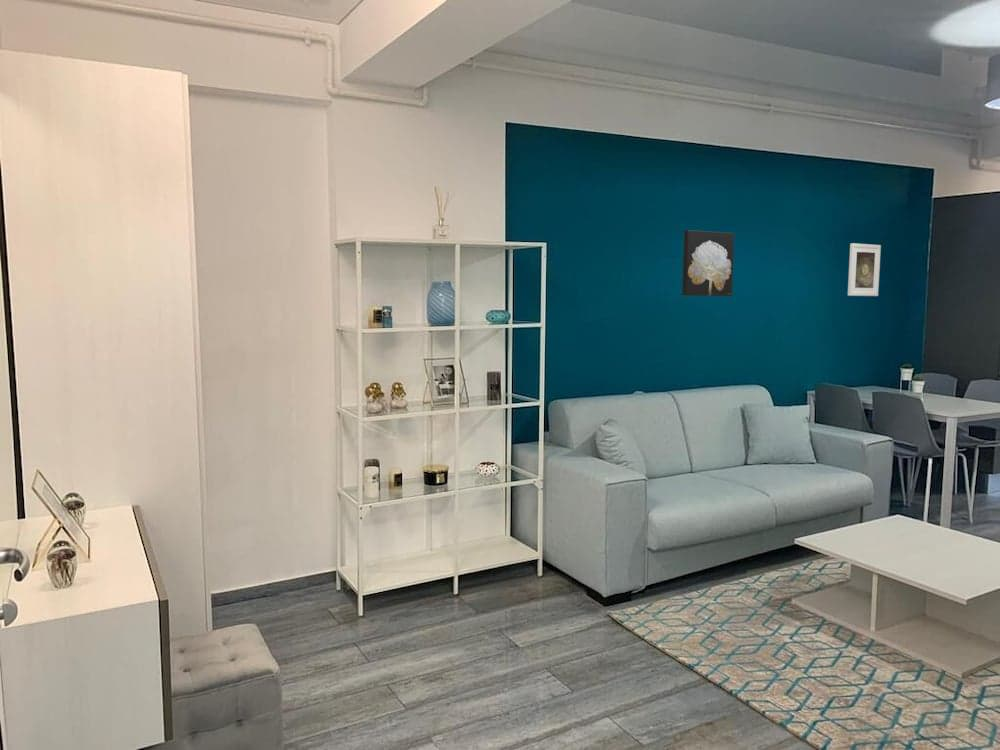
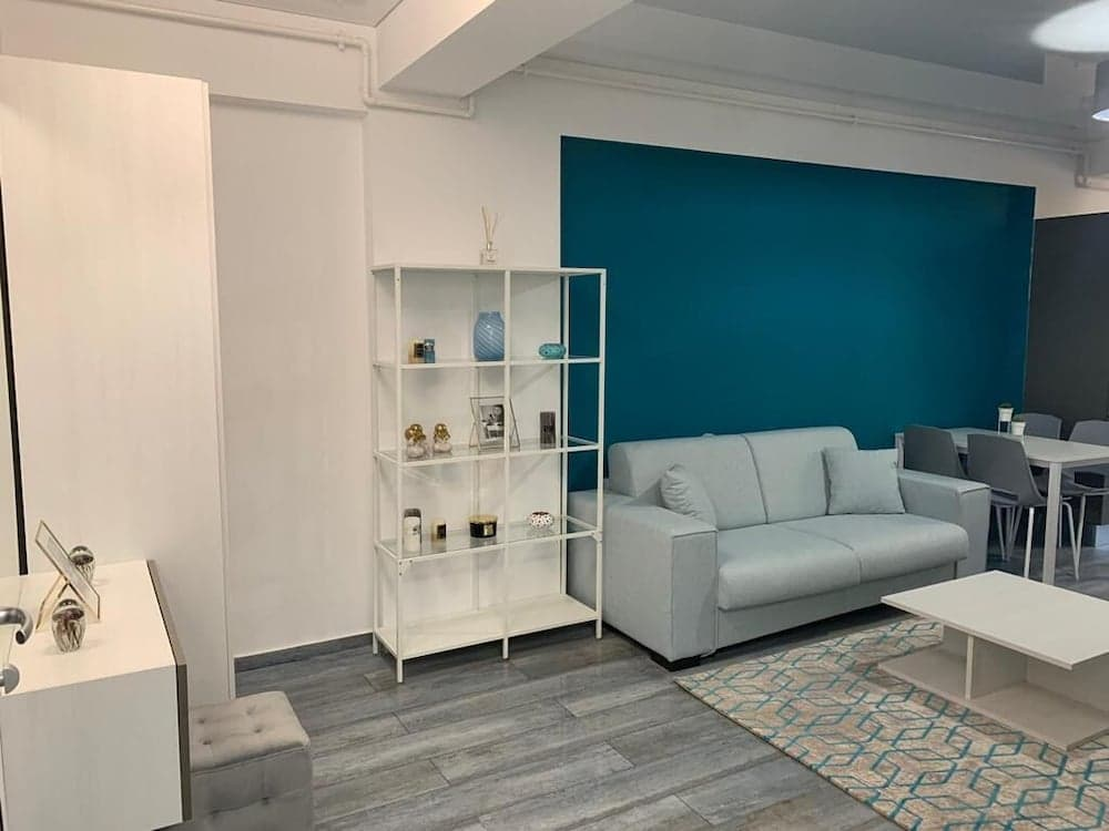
- wall art (708, 263)
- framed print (864, 270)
